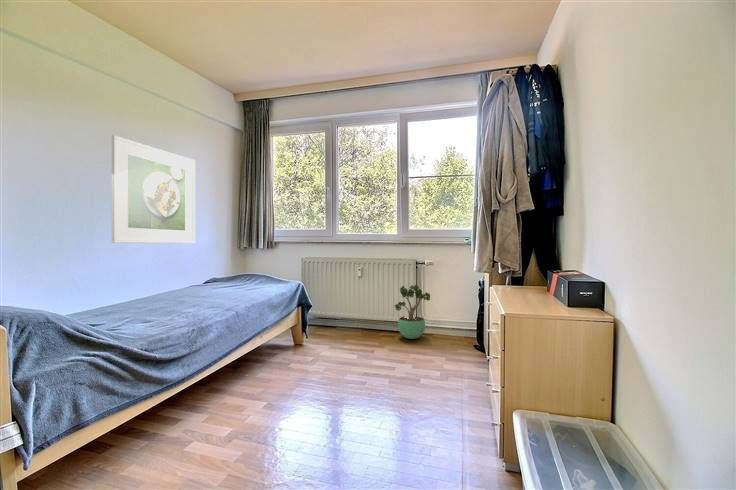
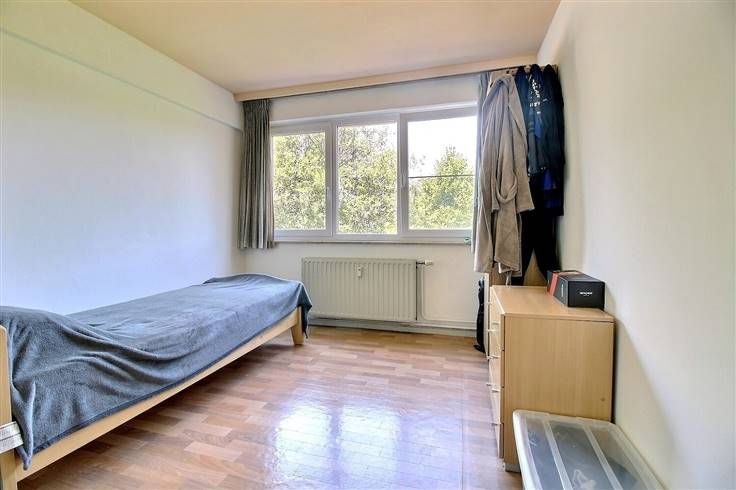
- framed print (158, 196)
- potted plant (413, 311)
